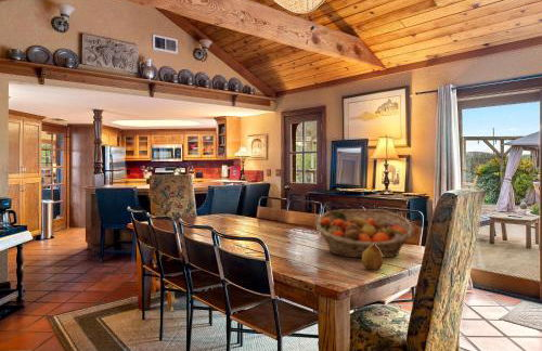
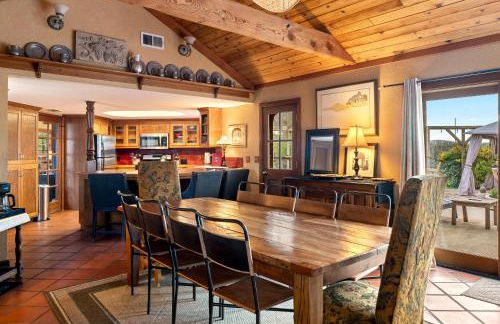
- fruit basket (363, 232)
- fruit (372, 255)
